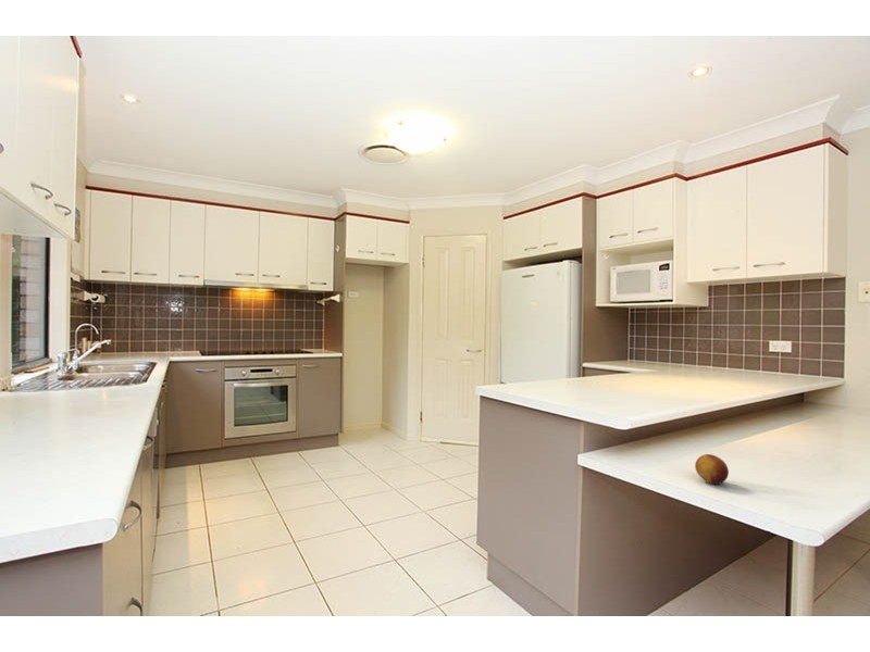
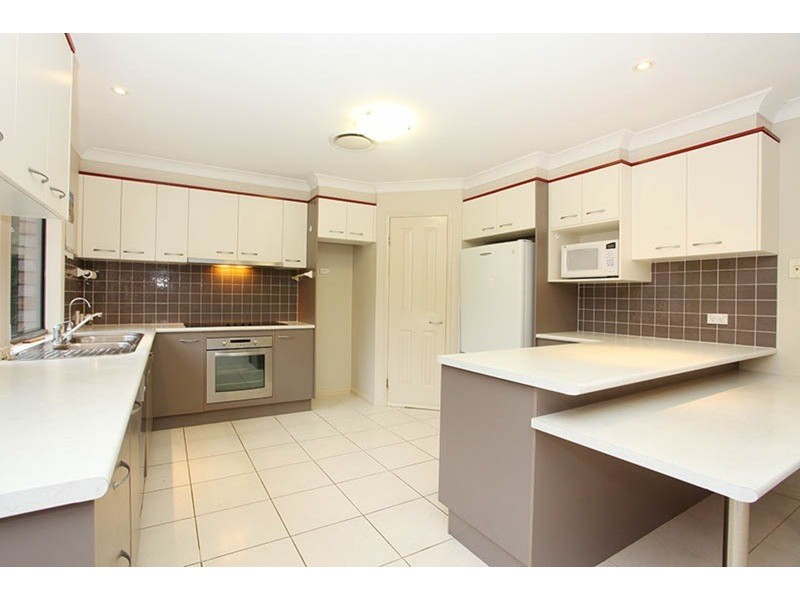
- fruit (711, 467)
